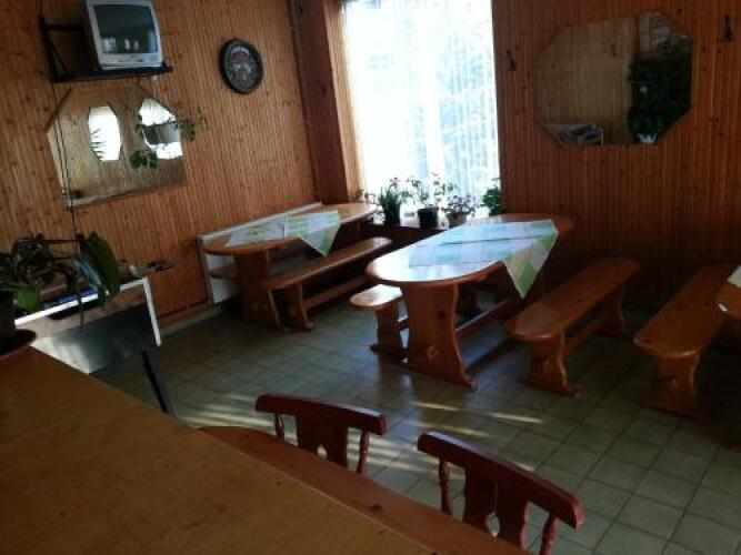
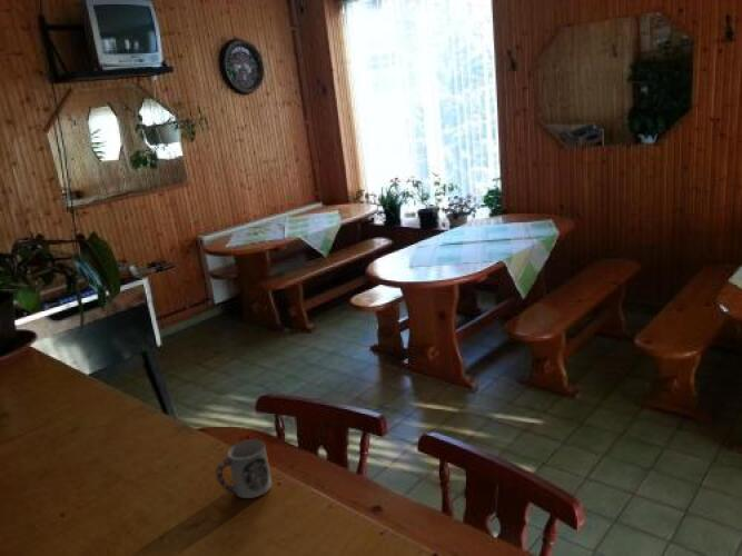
+ cup (243, 471)
